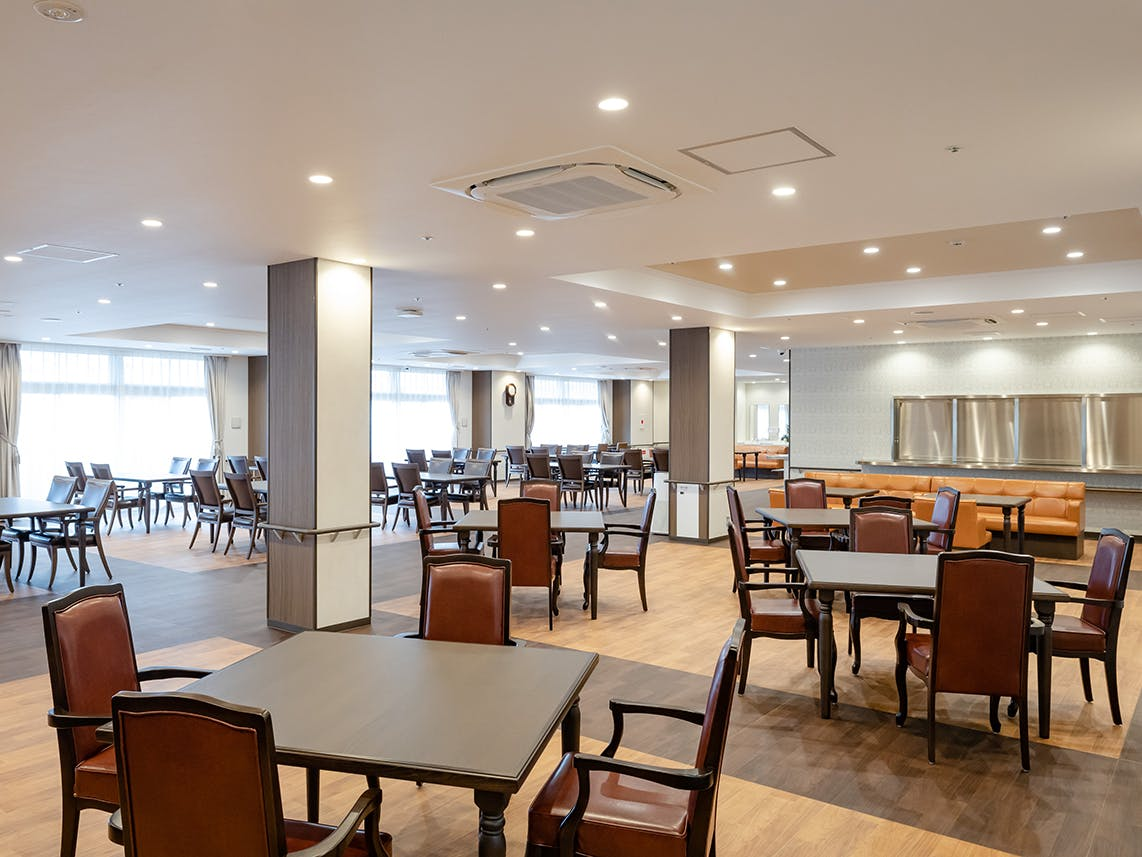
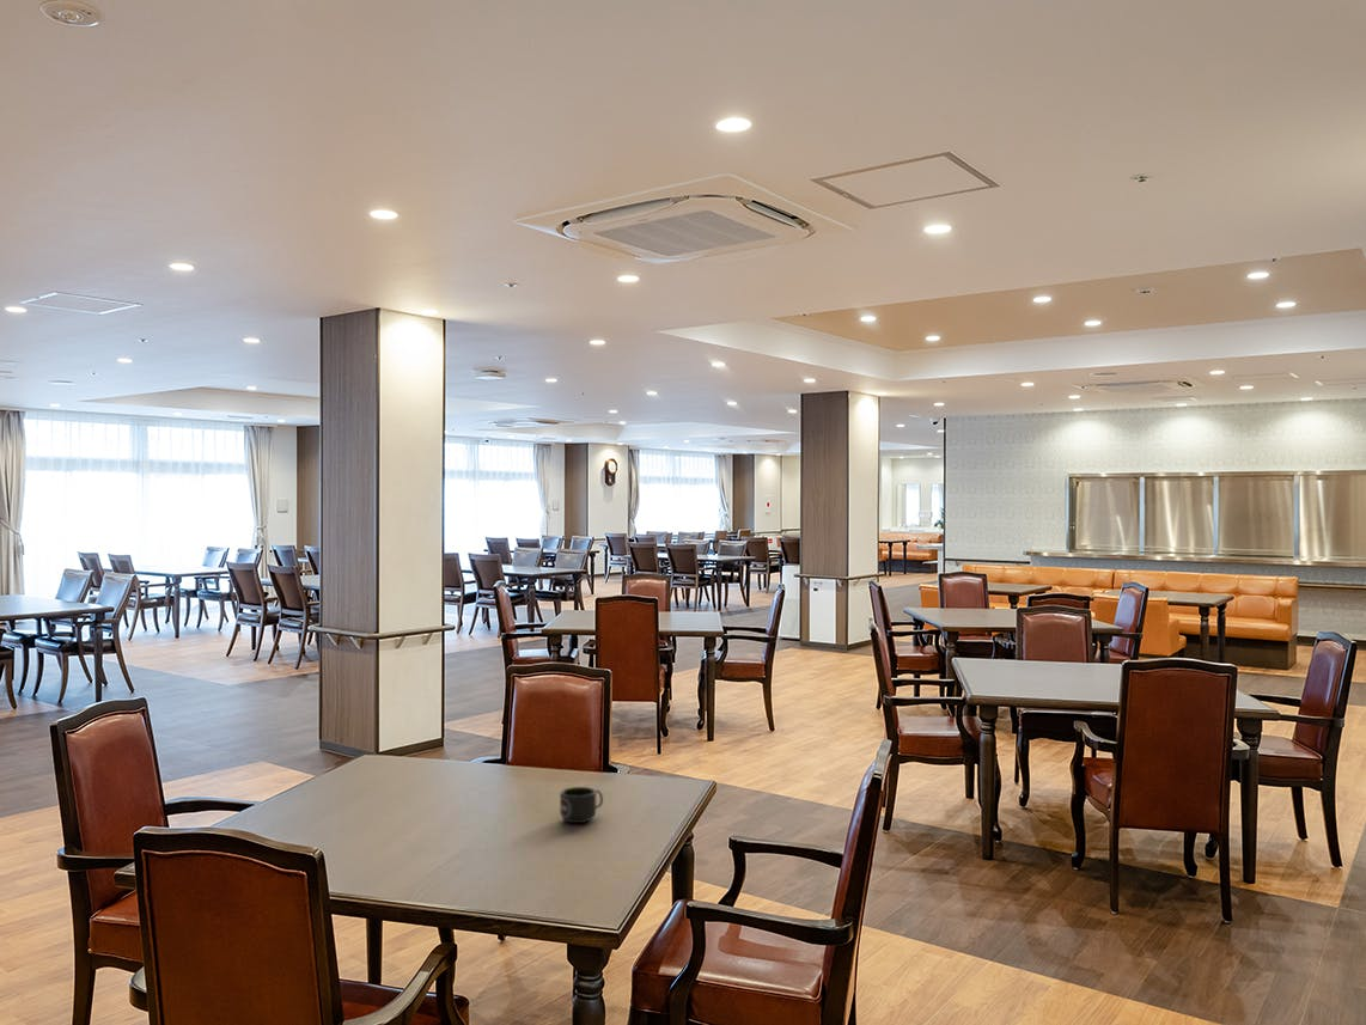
+ mug (583, 804)
